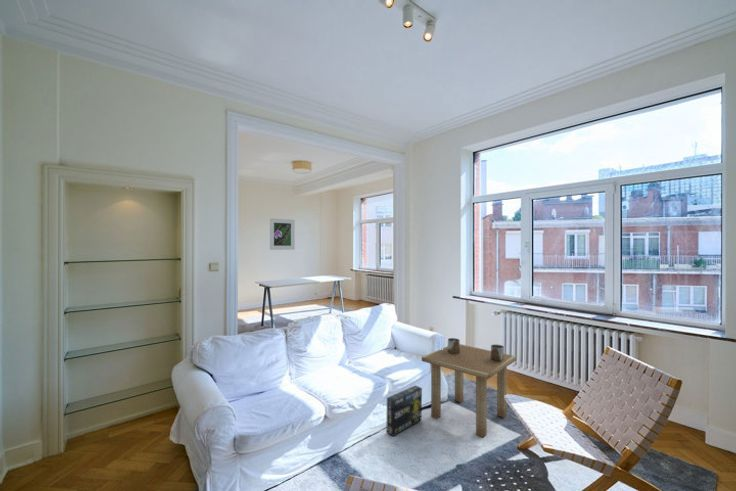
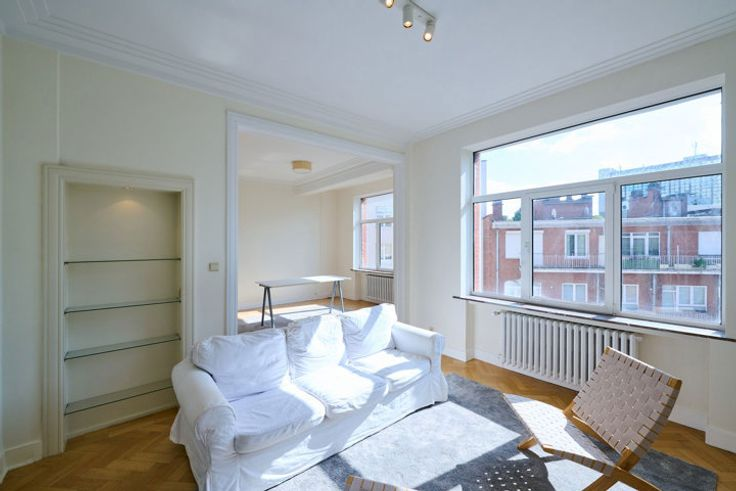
- side table (469, 374)
- box (404, 409)
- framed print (282, 234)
